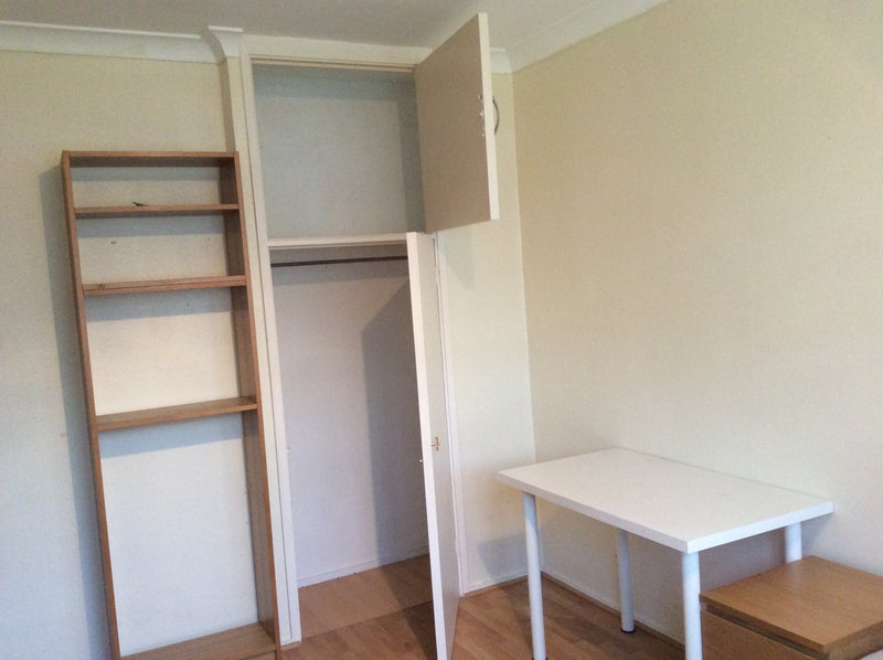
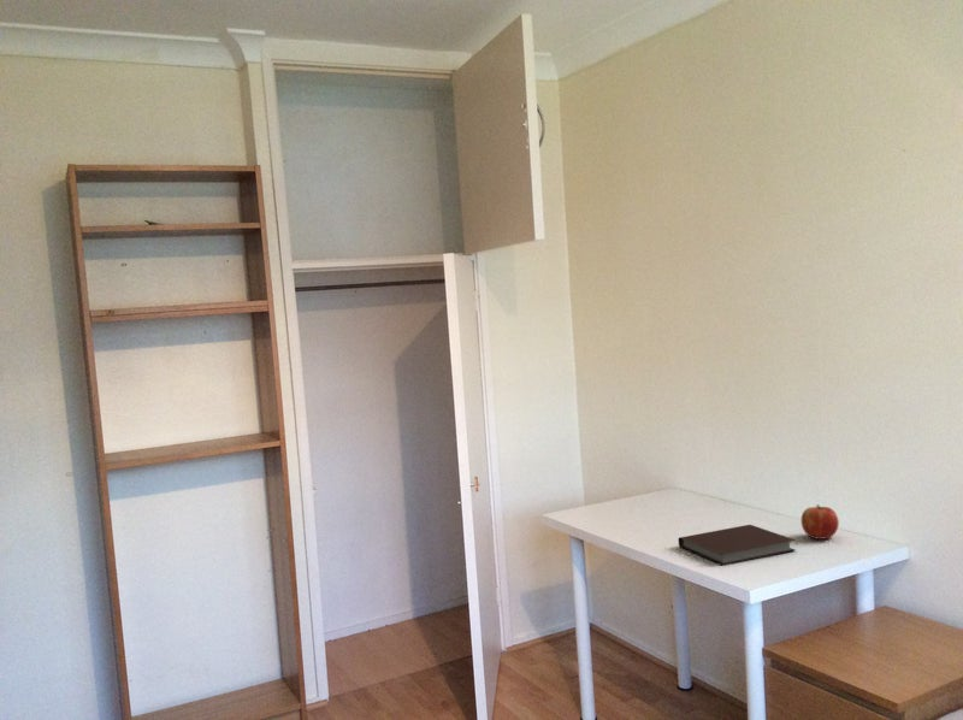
+ notebook (735, 543)
+ apple (819, 520)
